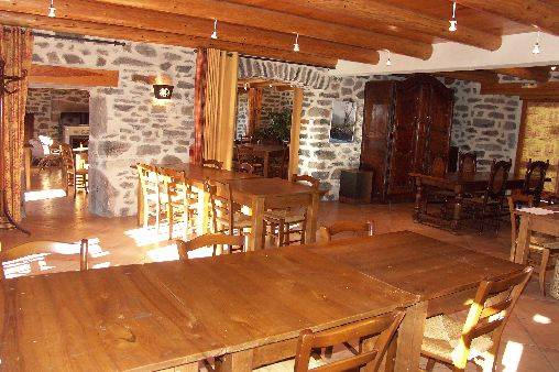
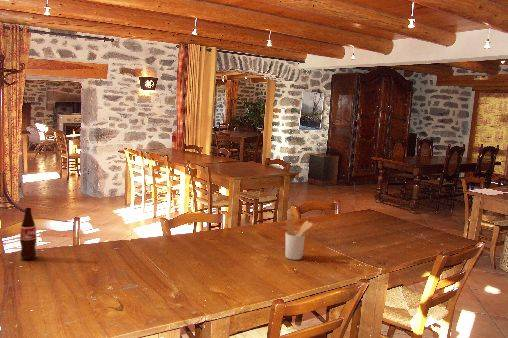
+ utensil holder (298, 238)
+ bottle (28, 233)
